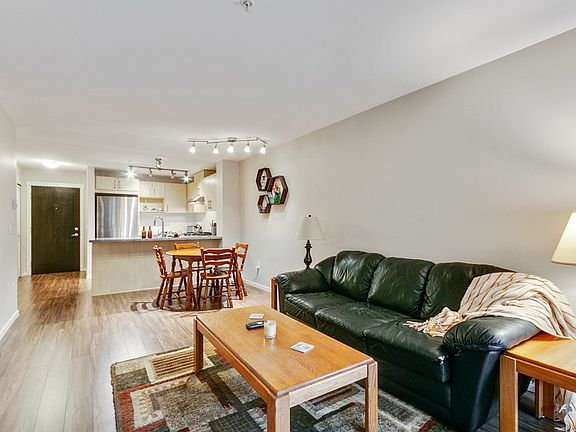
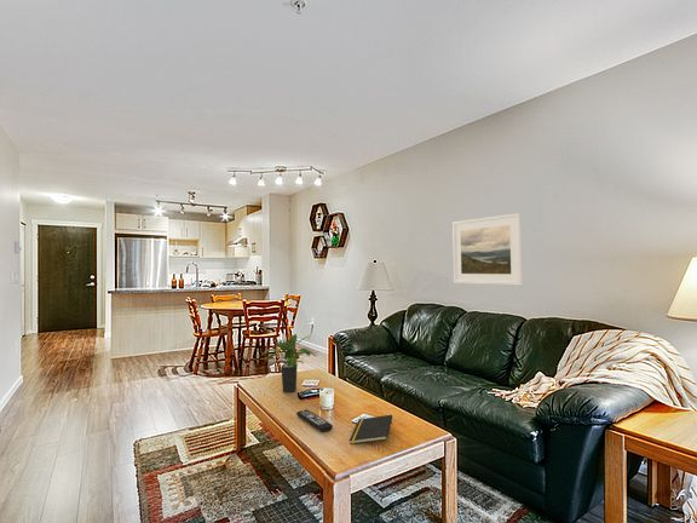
+ potted plant (289, 361)
+ notepad (371, 427)
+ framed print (484, 251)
+ remote control (313, 420)
